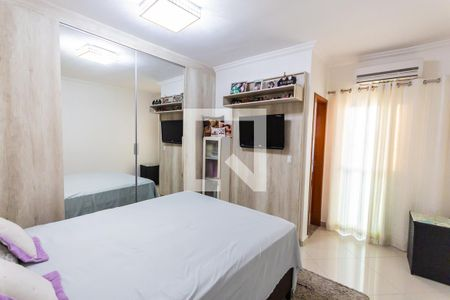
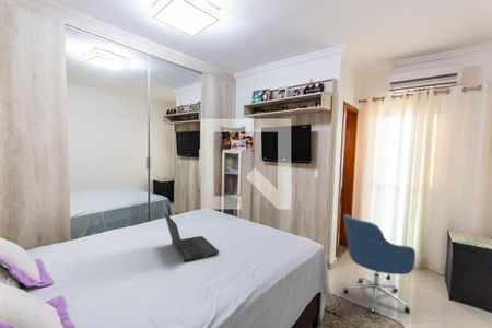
+ laptop computer (191, 237)
+ chair (375, 257)
